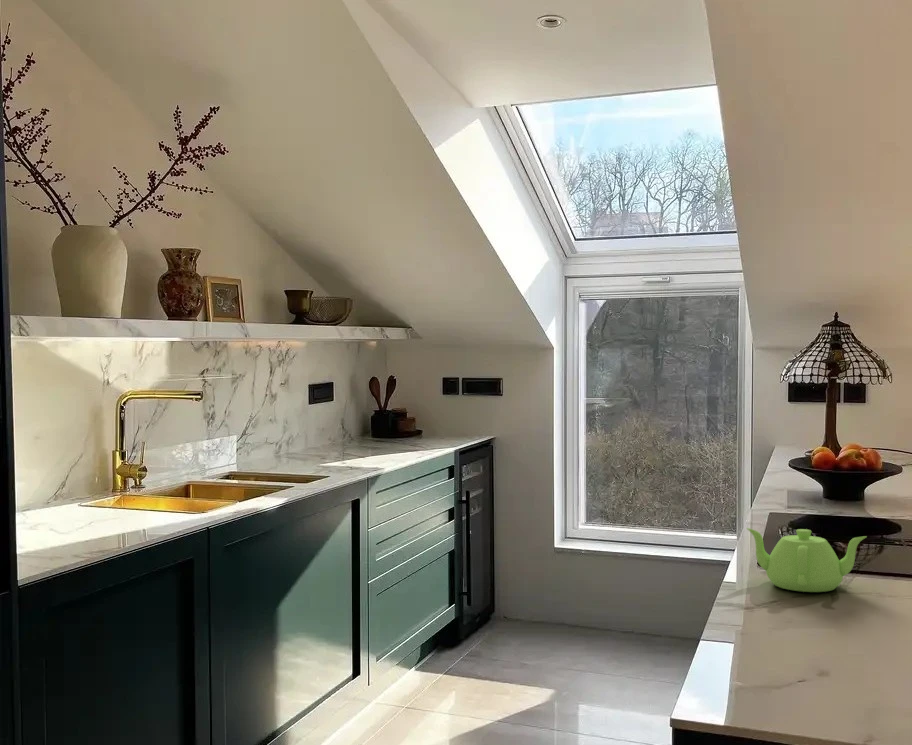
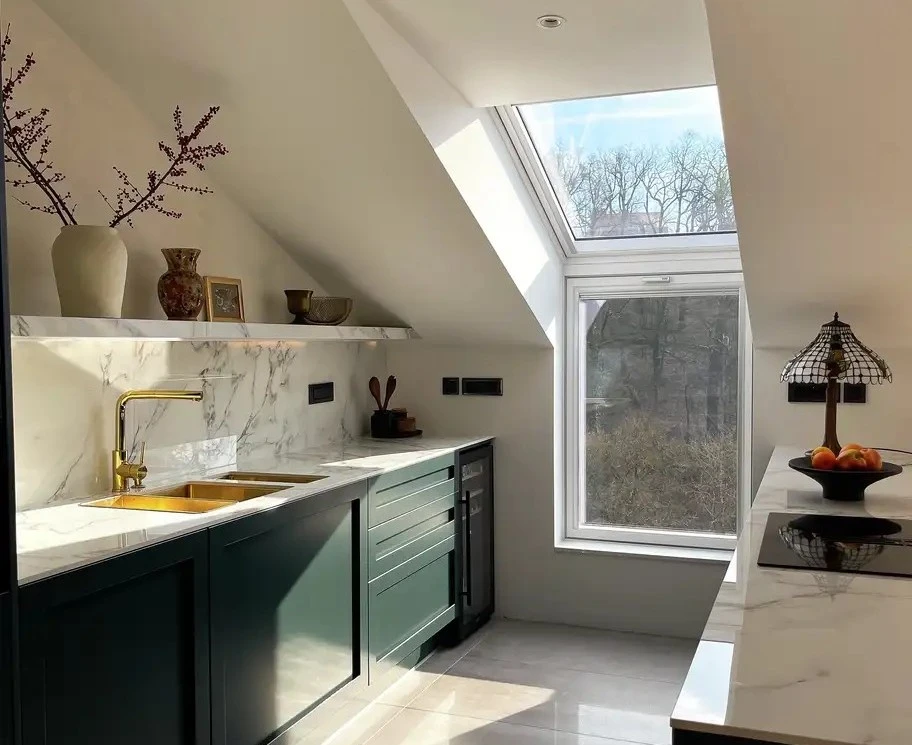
- teapot (805, 557)
